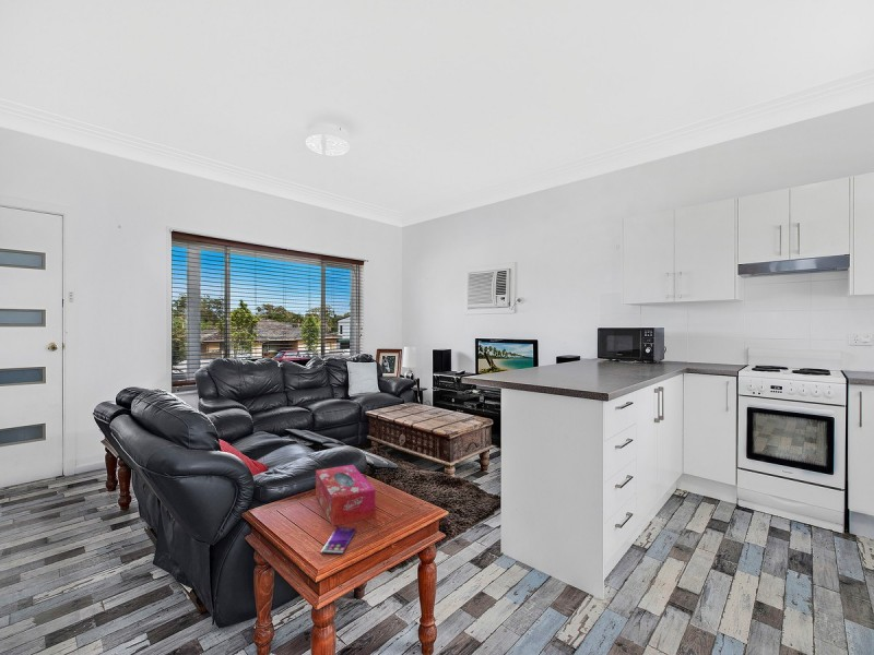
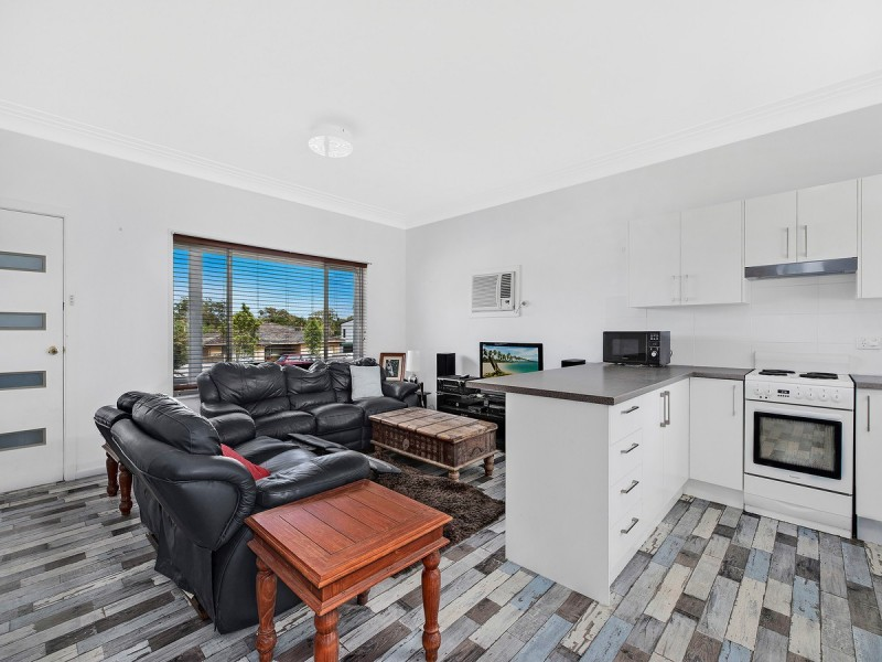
- smartphone (339, 539)
- tissue box (343, 492)
